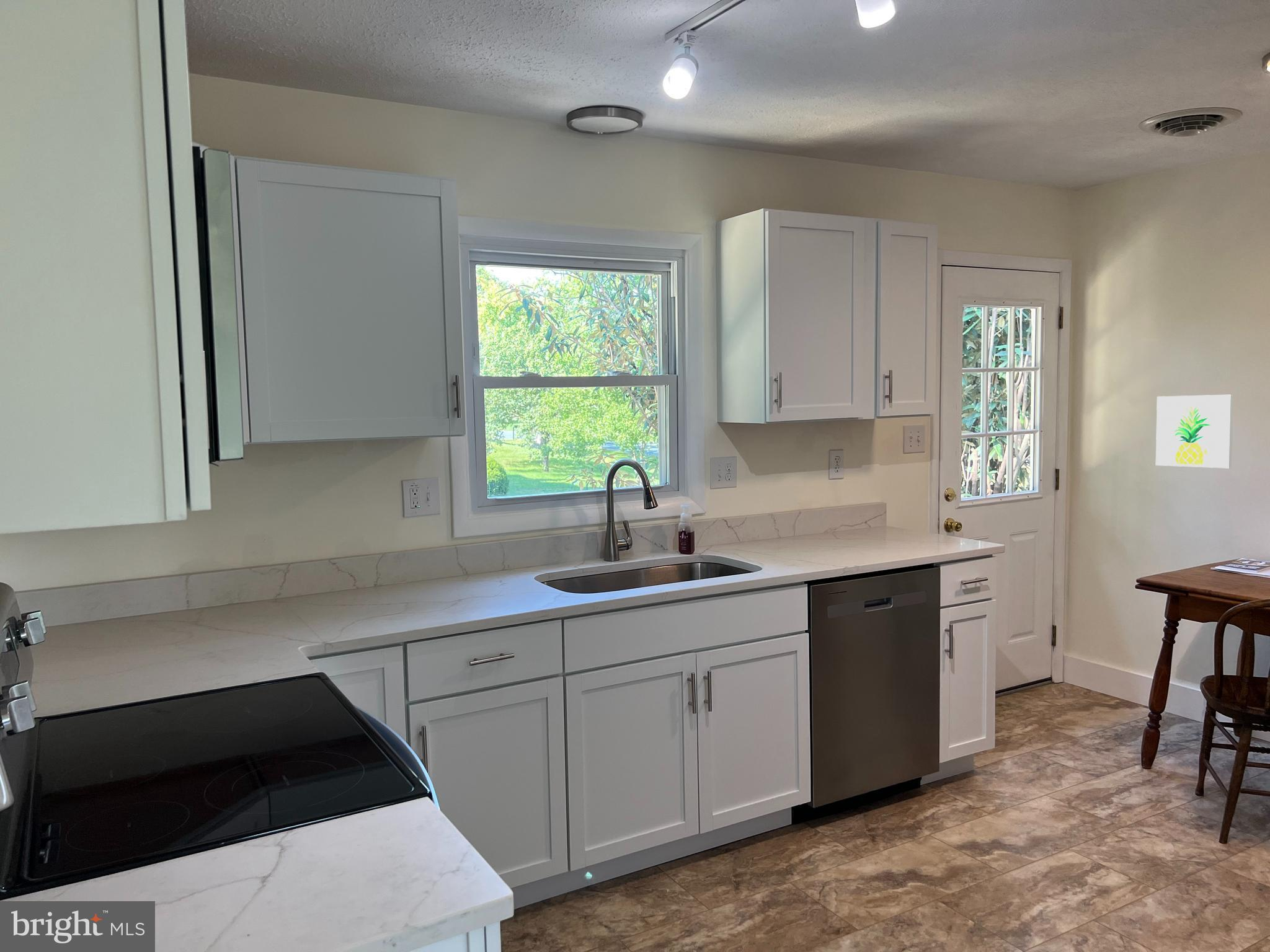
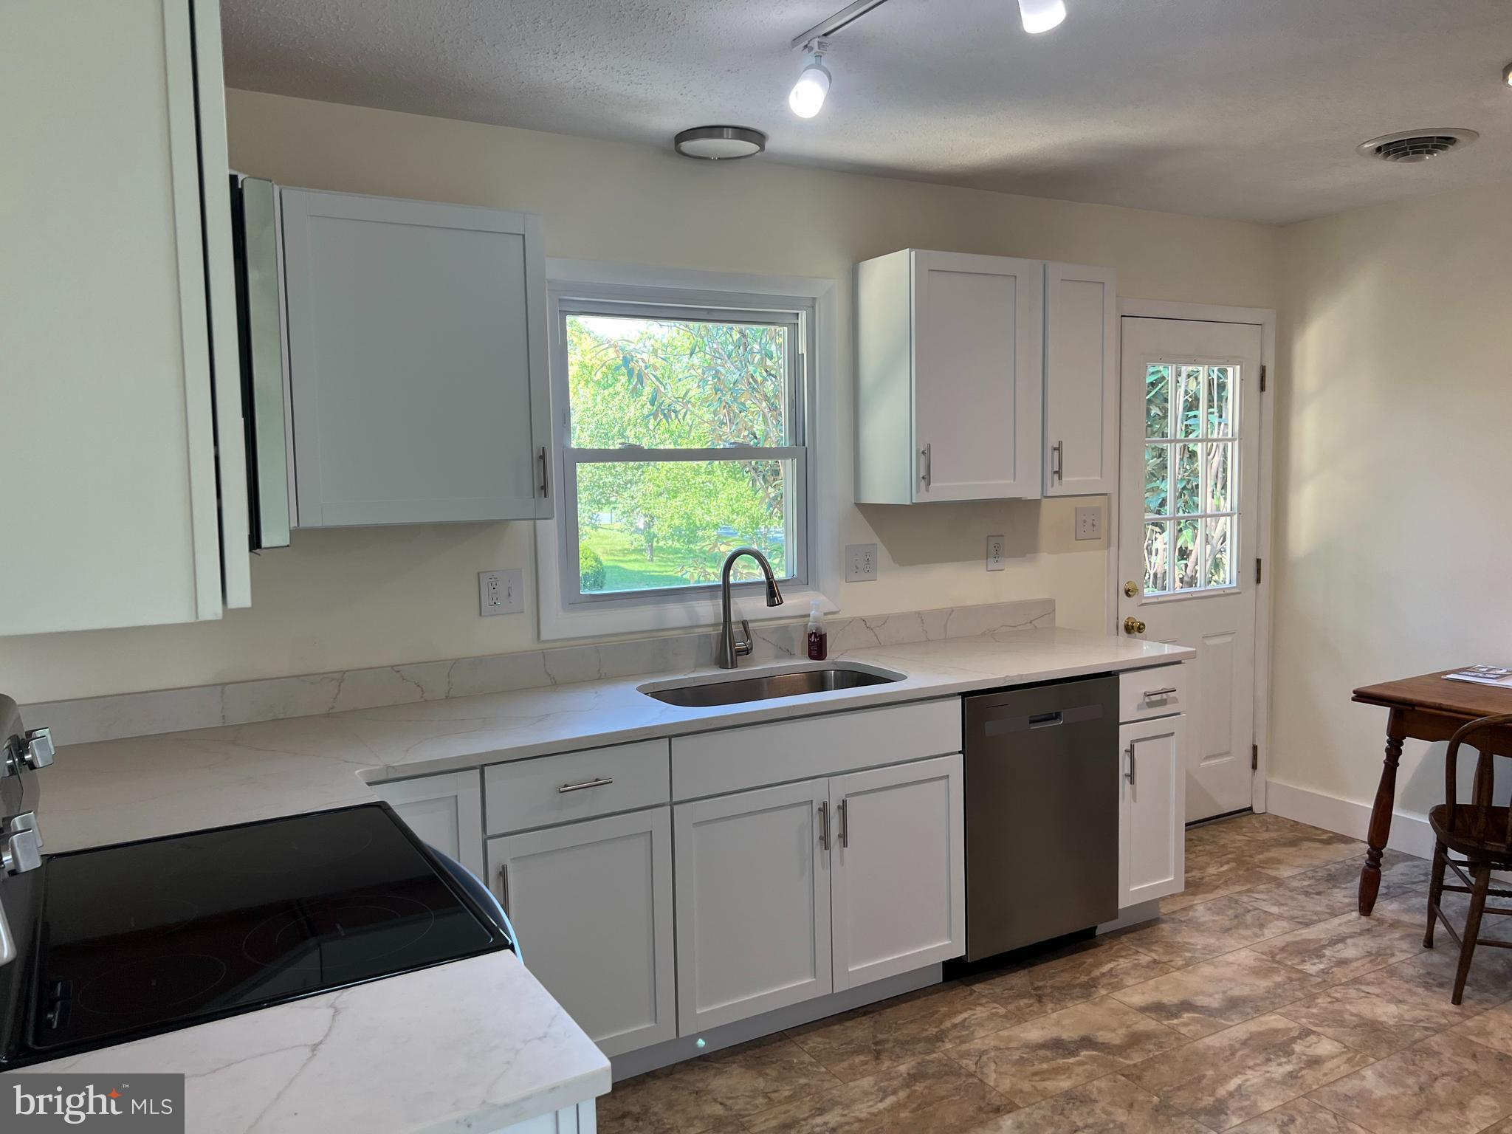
- wall art (1192, 431)
